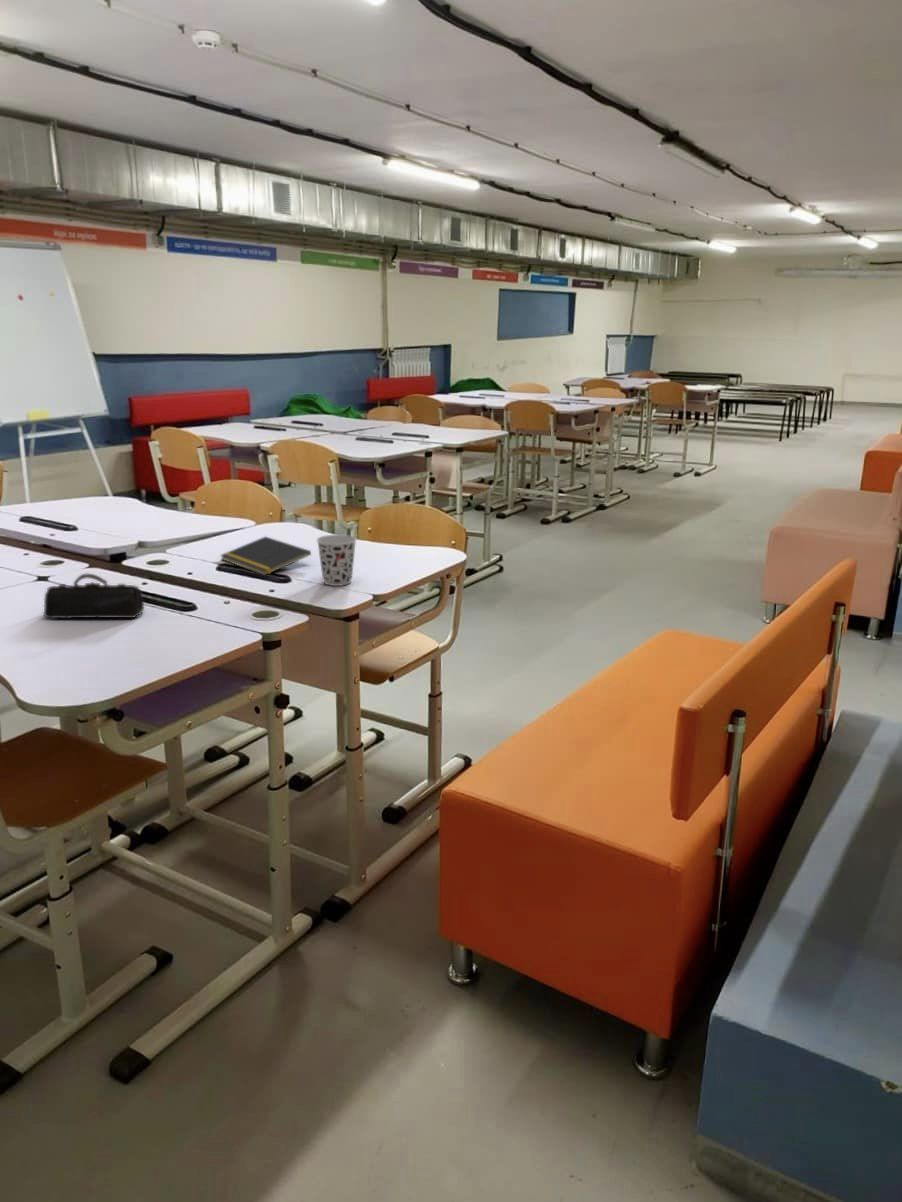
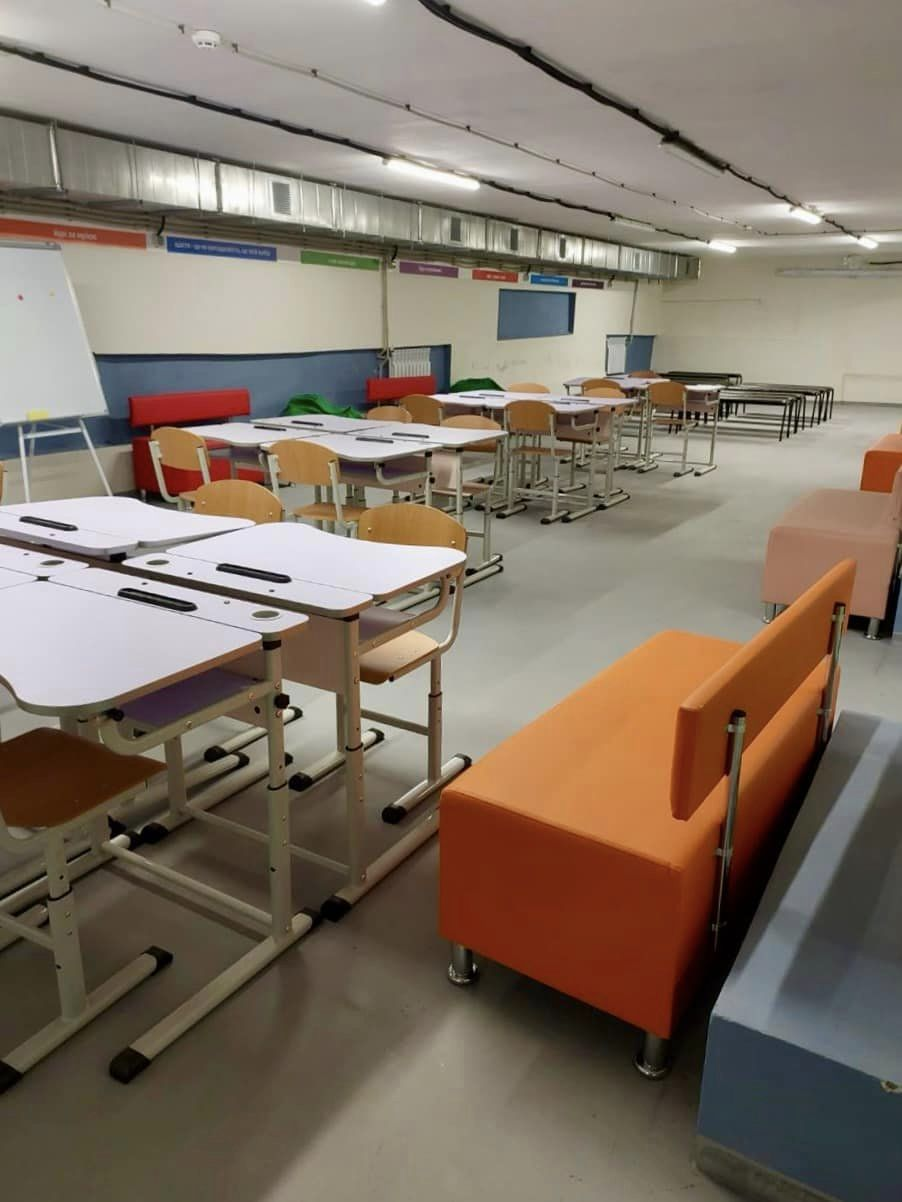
- pencil case (93, 593)
- cup (337, 560)
- notepad (265, 555)
